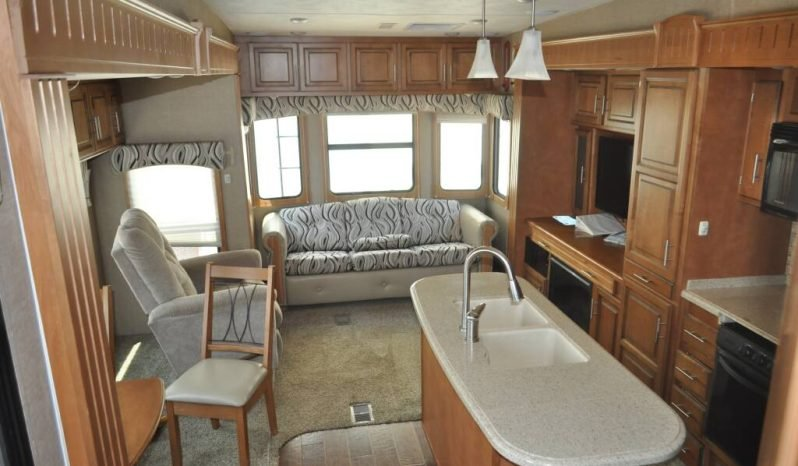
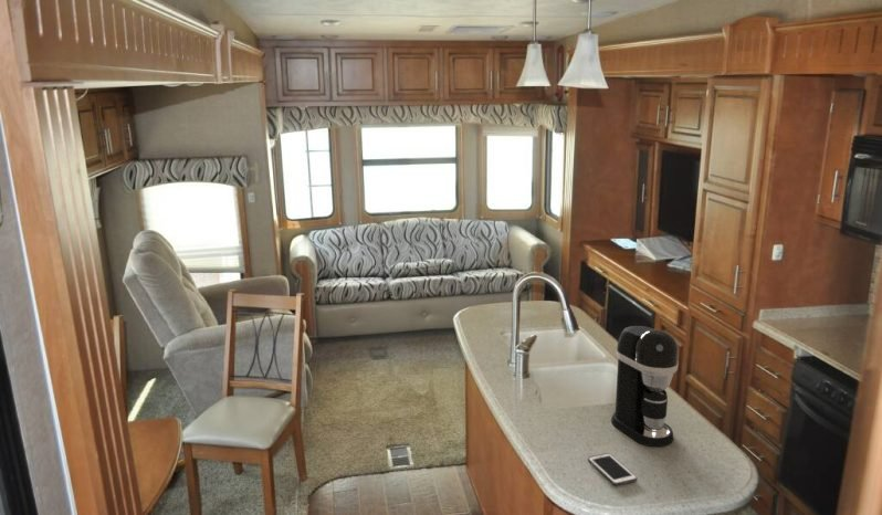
+ cell phone (611, 469)
+ coffee maker (644, 379)
